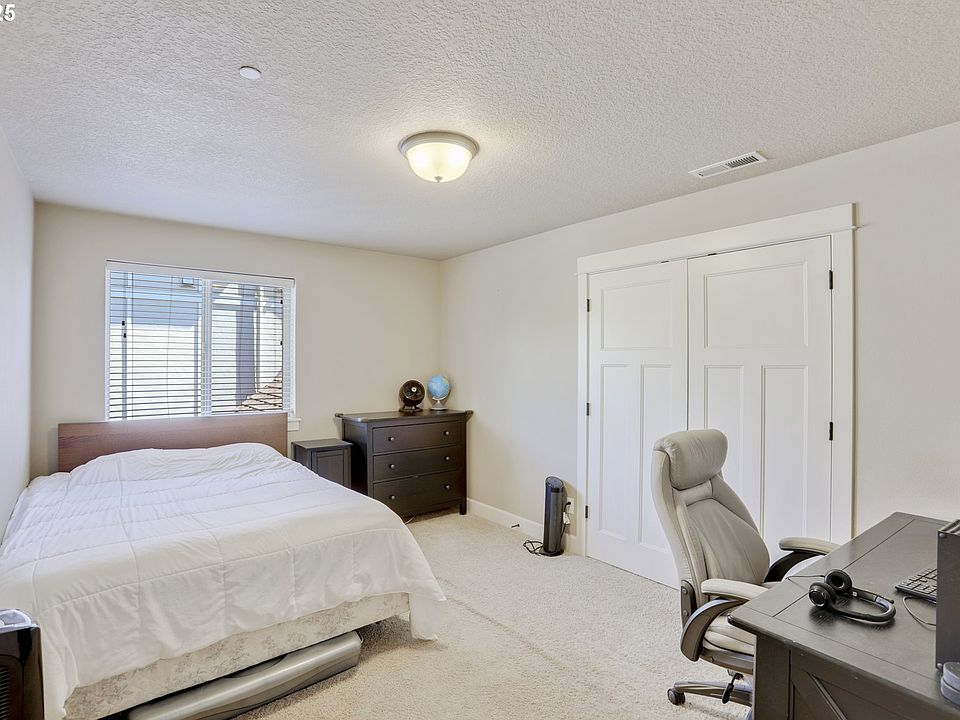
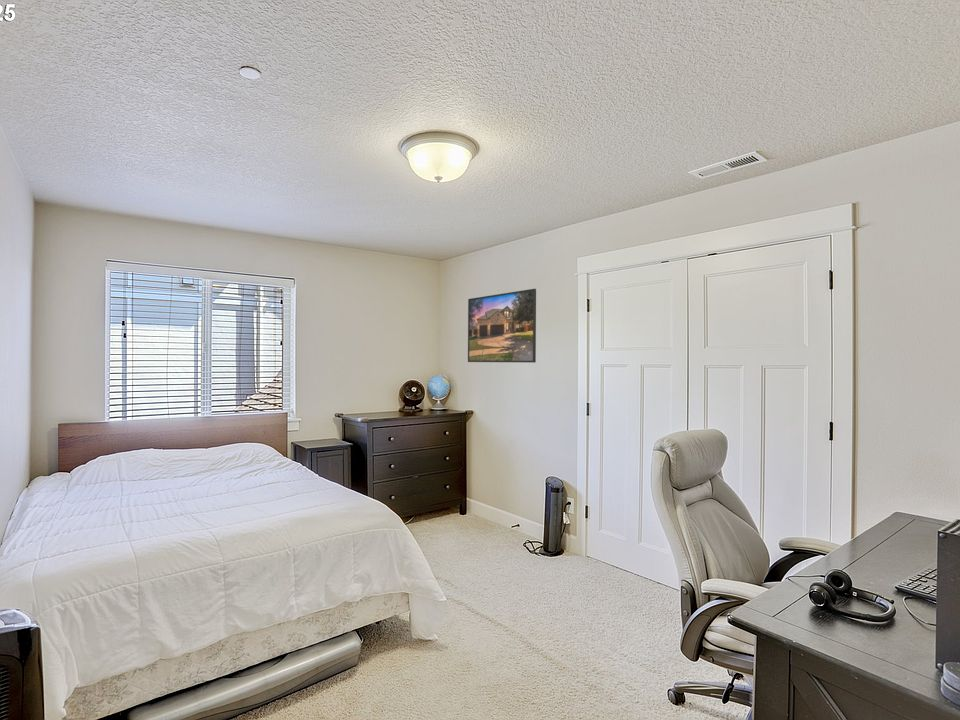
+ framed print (499, 328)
